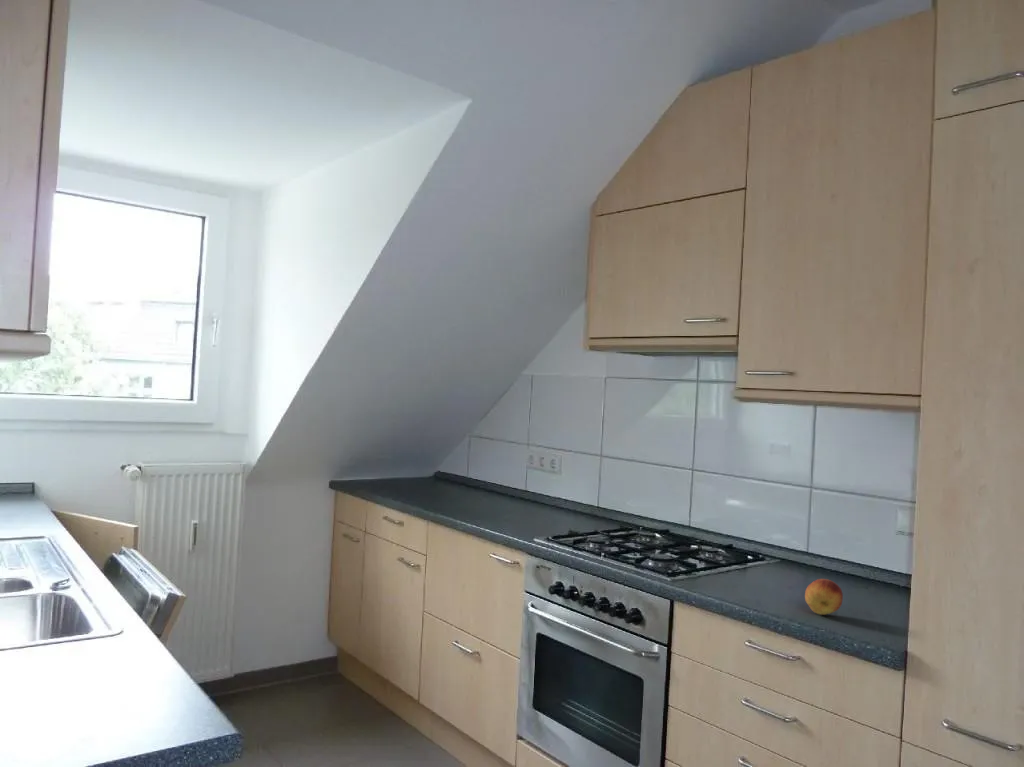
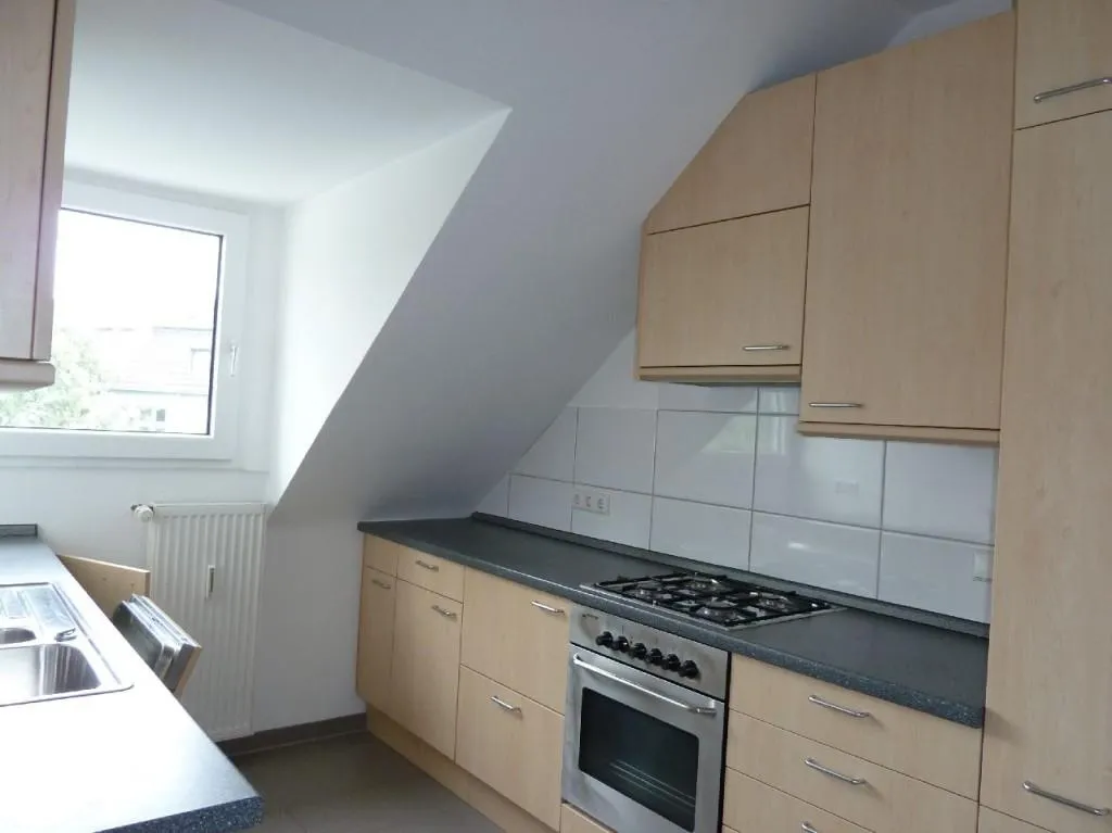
- fruit (823, 596)
